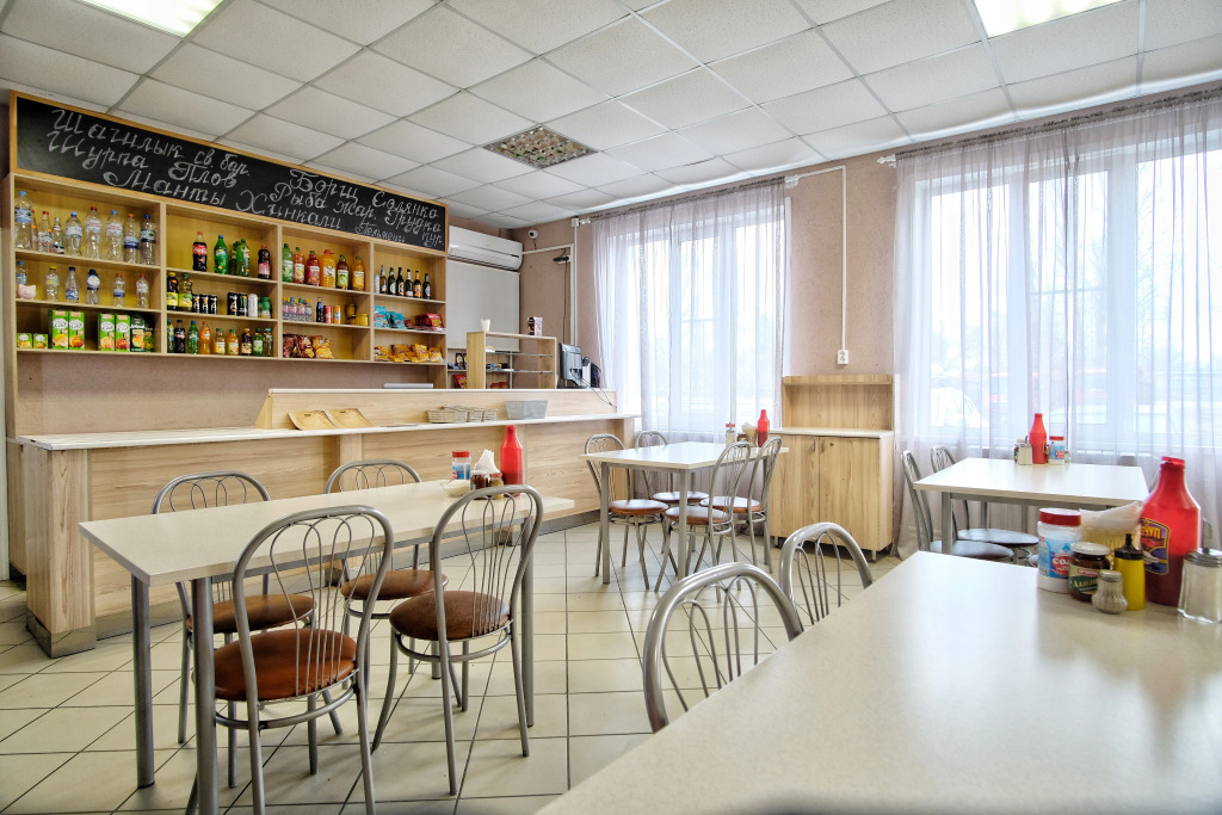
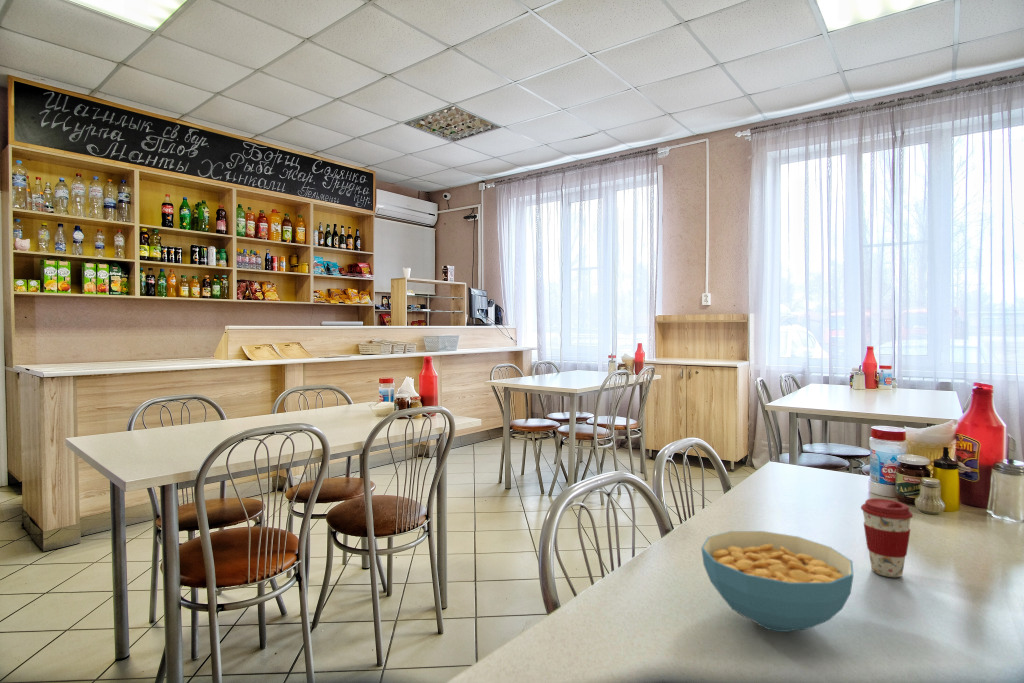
+ coffee cup (886, 537)
+ cereal bowl (774, 587)
